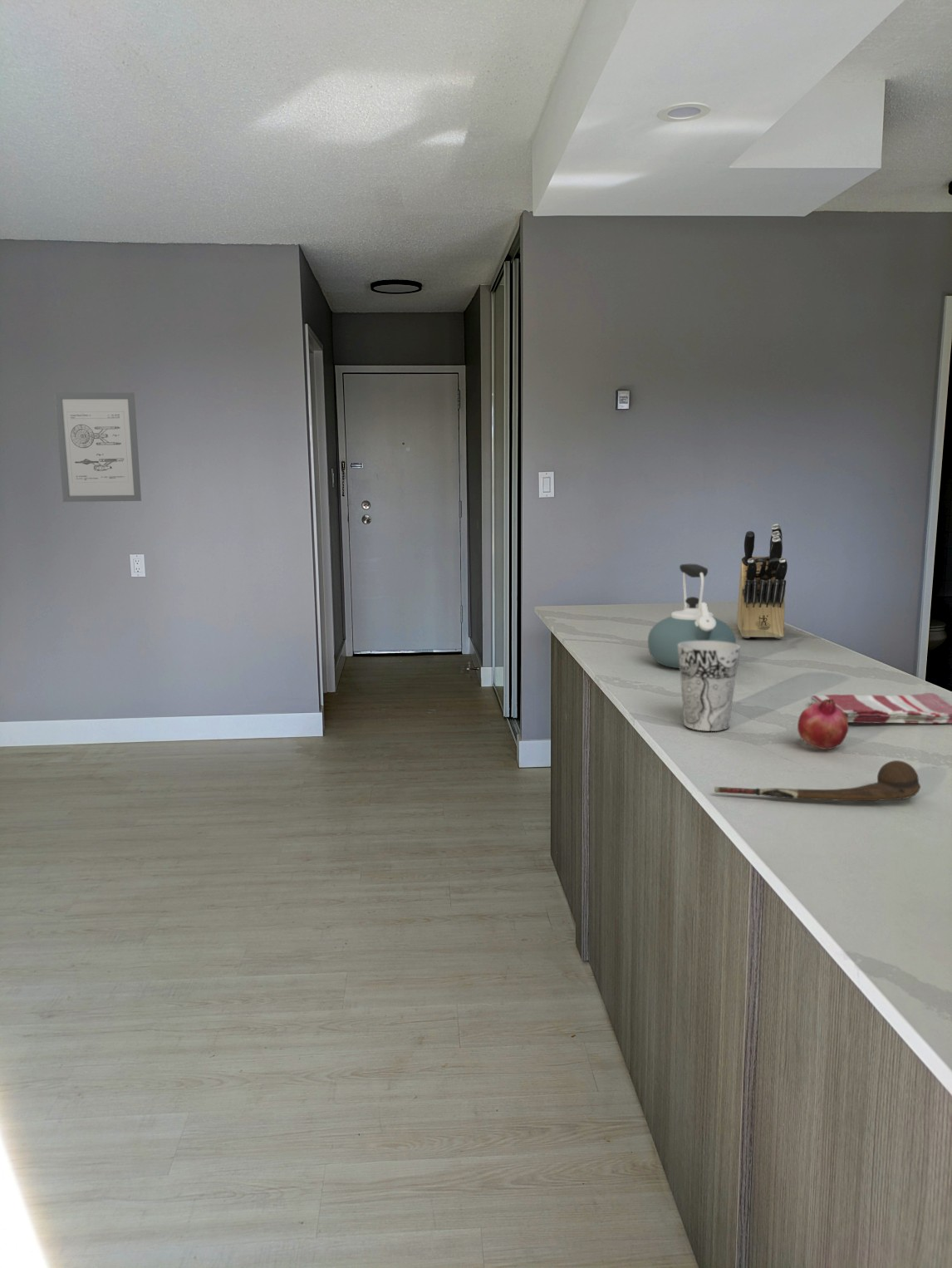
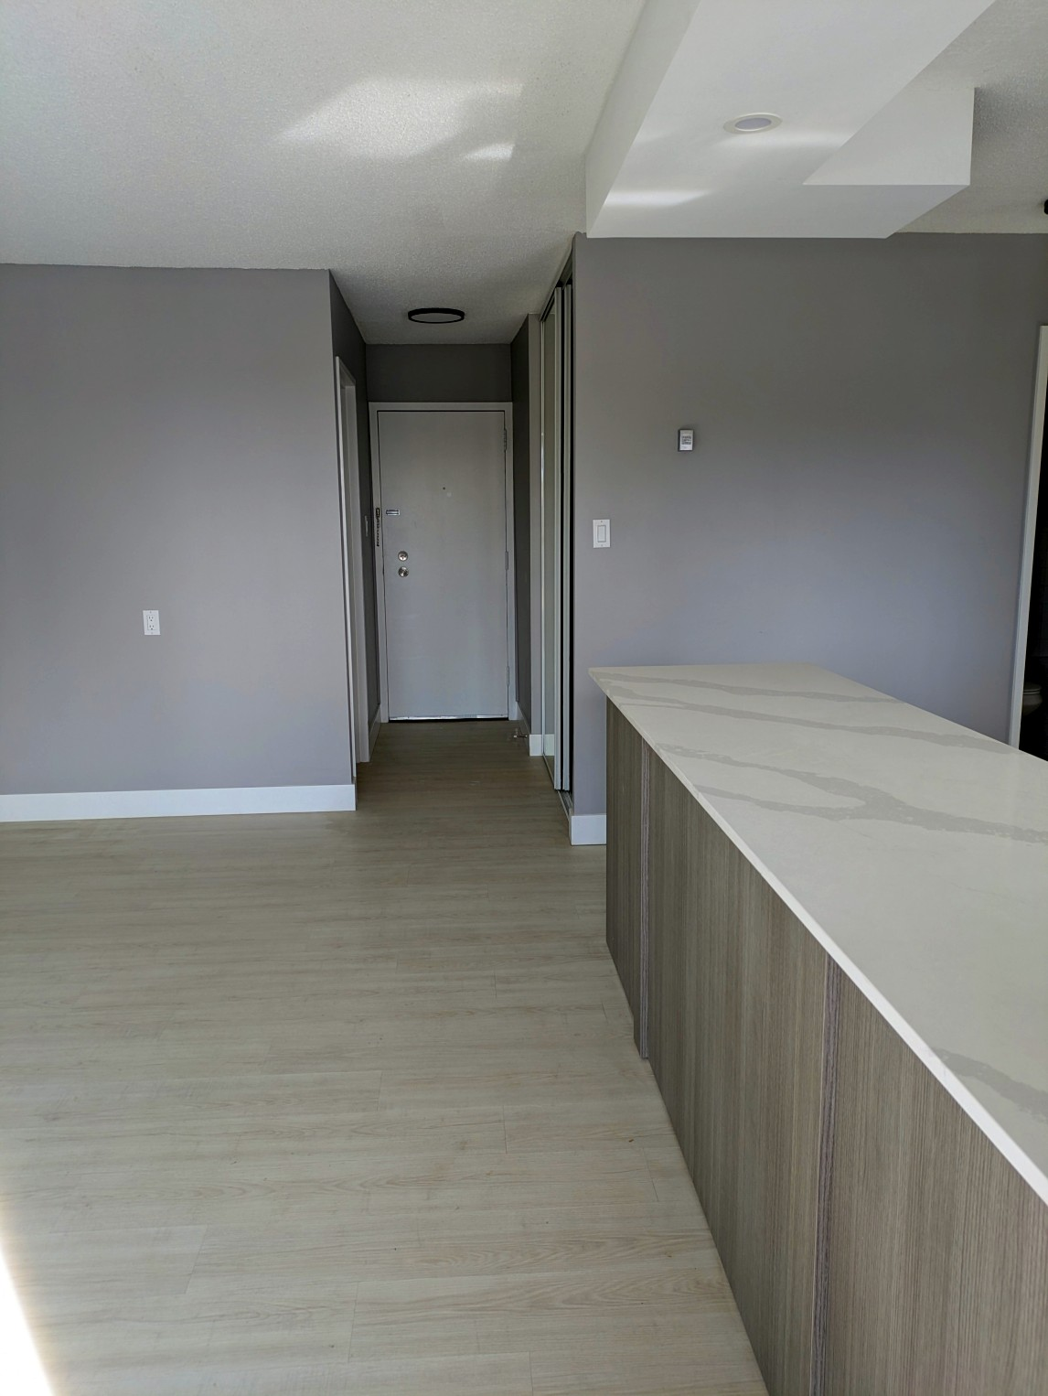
- kettle (694, 615)
- cup (707, 686)
- dish towel (886, 705)
- spoon (814, 789)
- knife block (761, 579)
- wall art (98, 447)
- fruit (823, 722)
